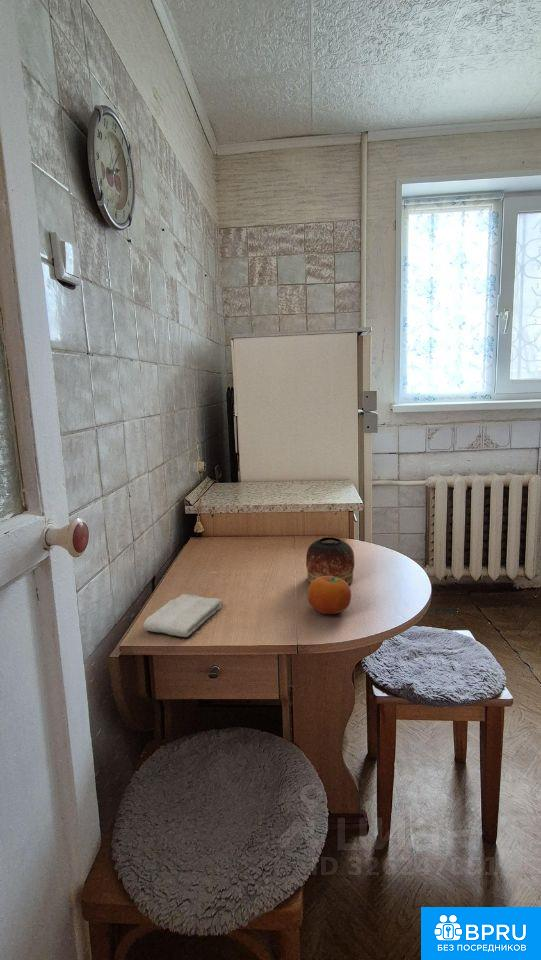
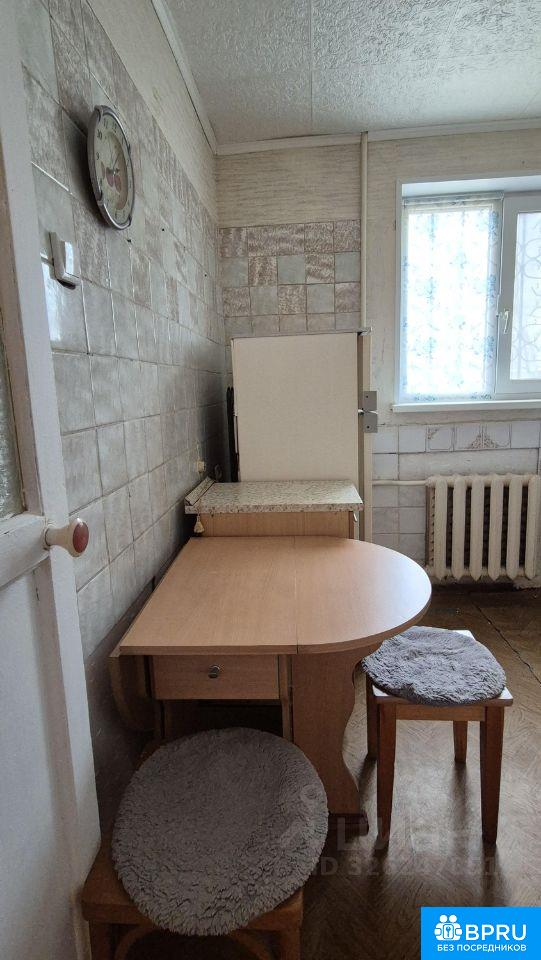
- fruit (329, 595)
- bowl (330, 559)
- washcloth (184, 613)
